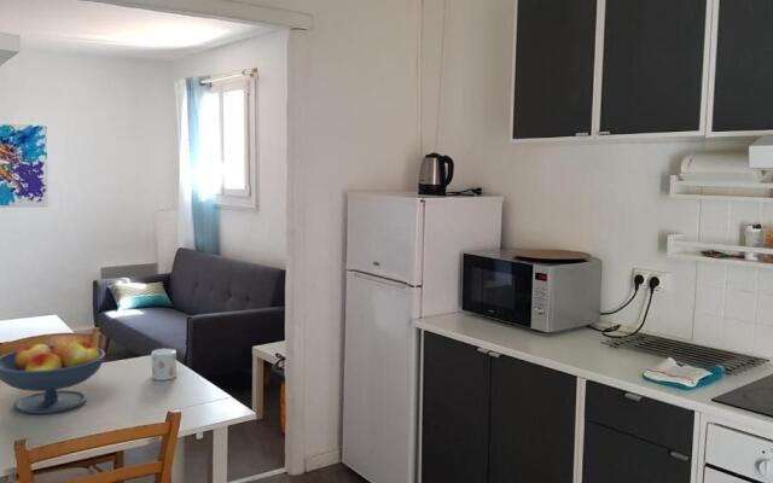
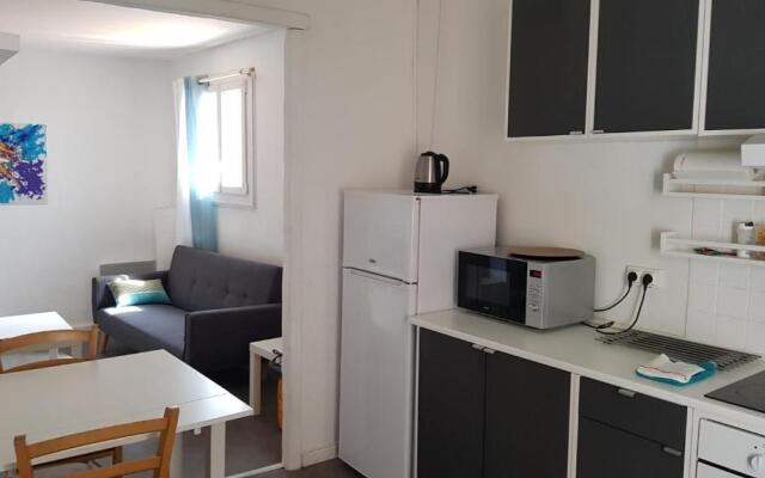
- fruit bowl (50, 372)
- mug (161, 362)
